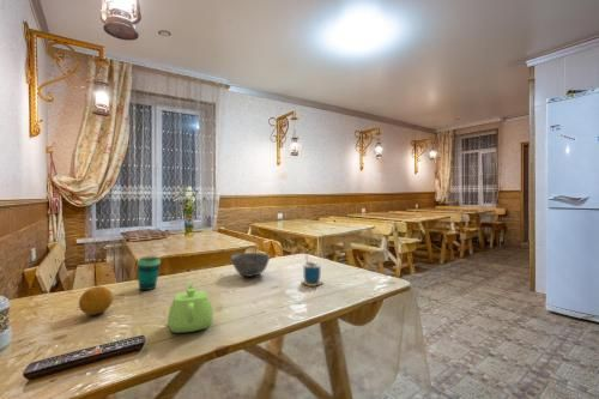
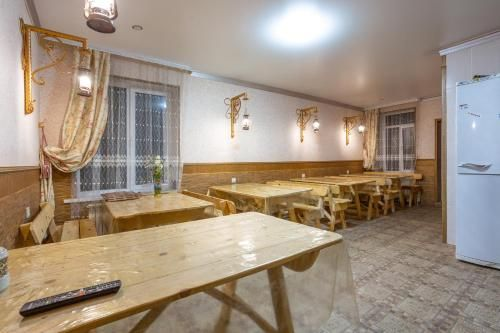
- bowl (250, 265)
- cup (149, 272)
- fruit (96, 301)
- teapot (190, 306)
- cup (311, 267)
